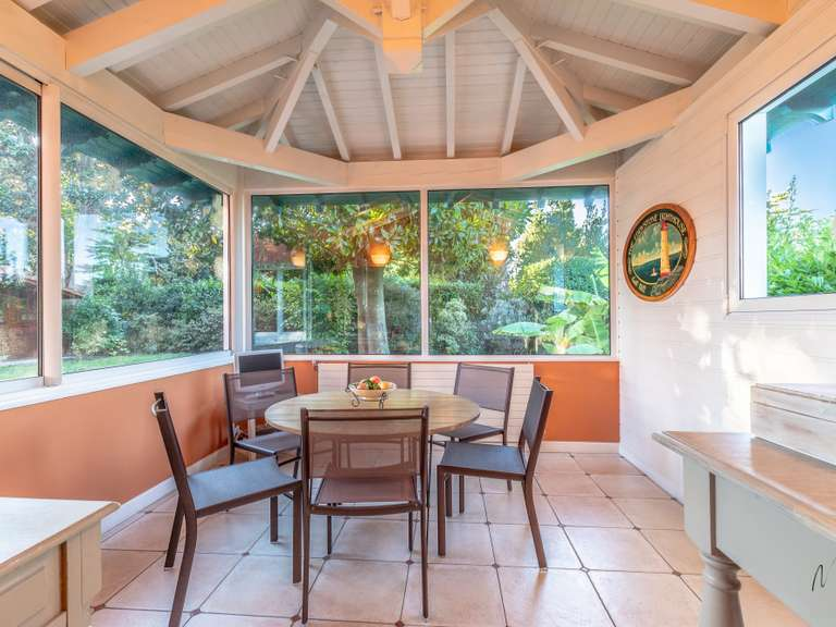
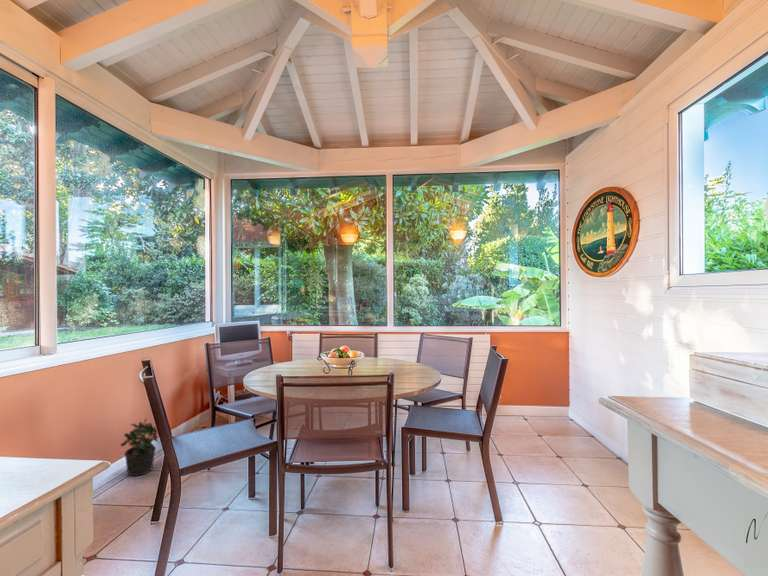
+ potted plant (142, 445)
